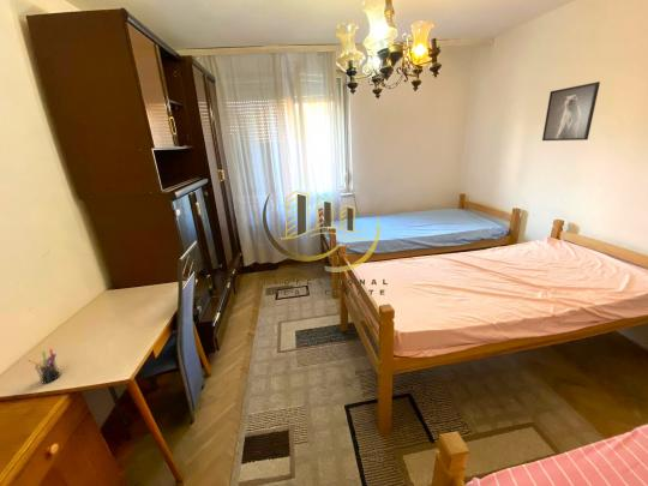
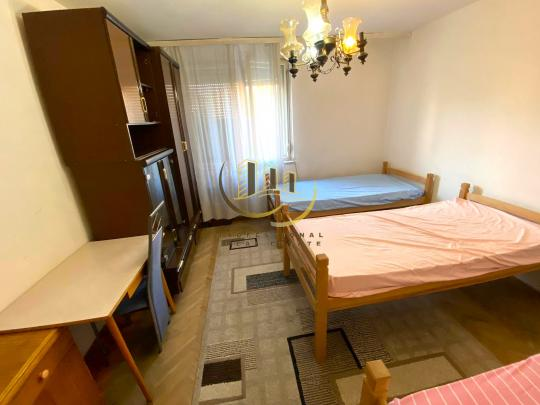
- pen holder (47, 364)
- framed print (568, 114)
